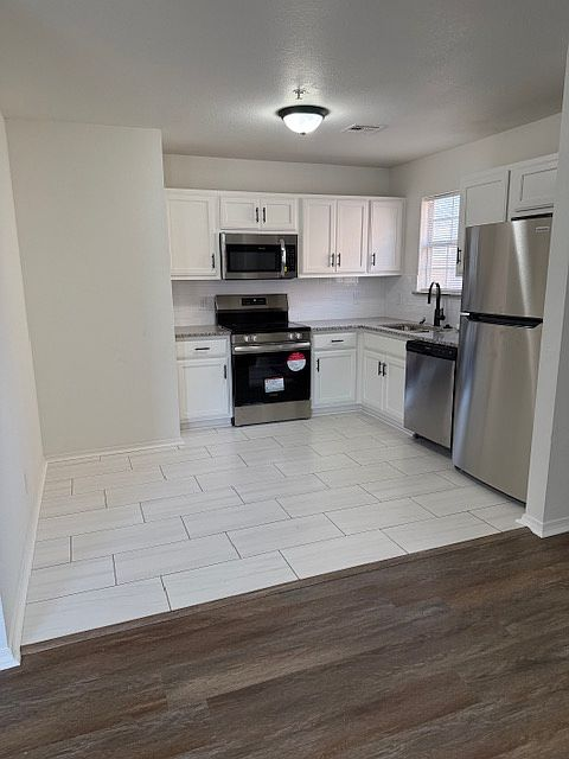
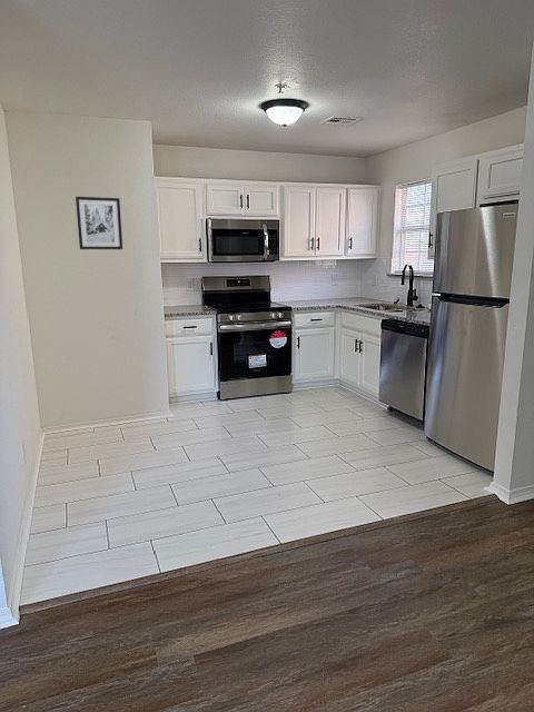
+ wall art (99, 224)
